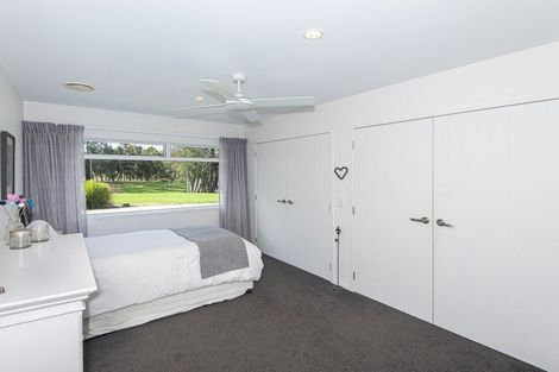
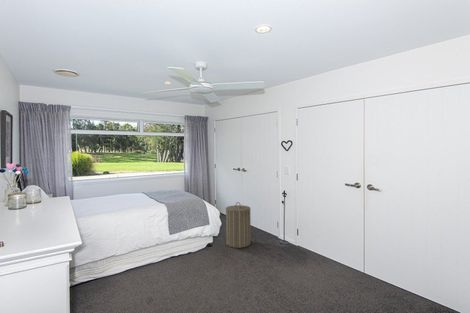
+ laundry hamper (238, 222)
